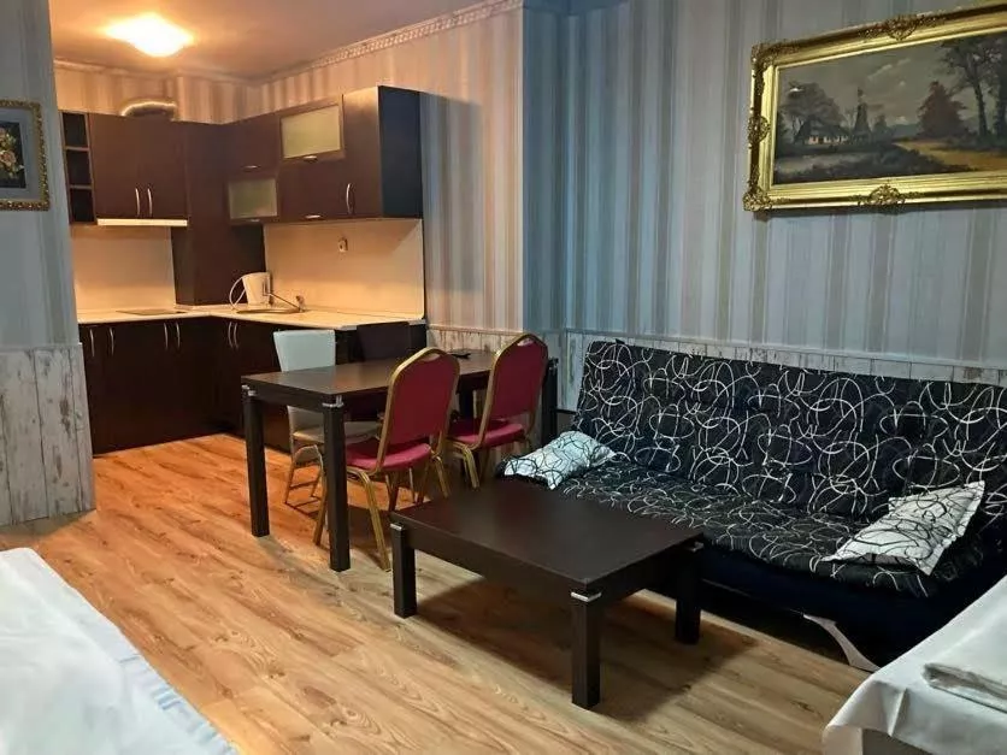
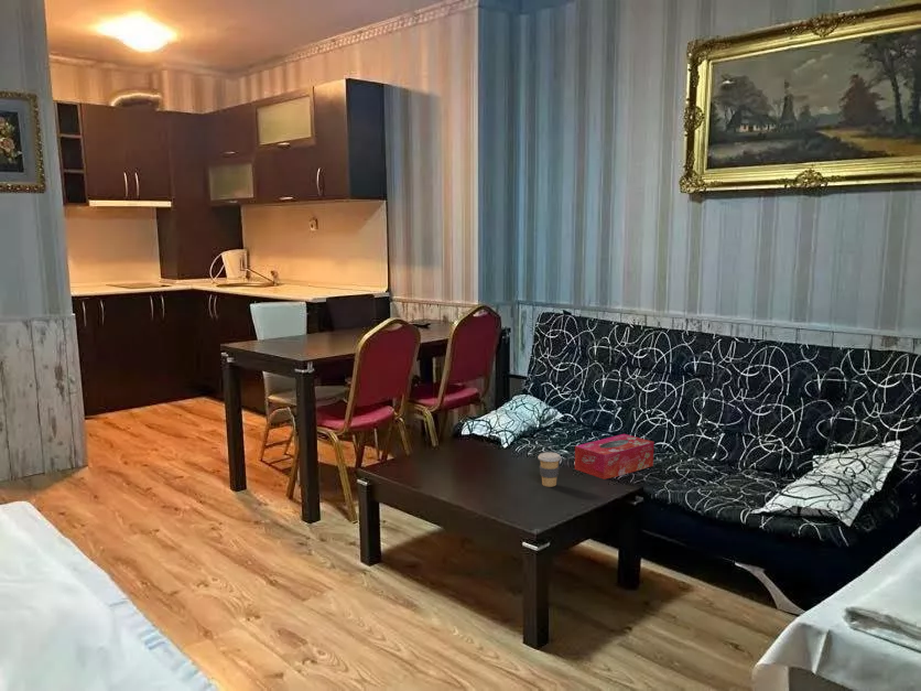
+ coffee cup (549, 469)
+ tissue box (614, 455)
